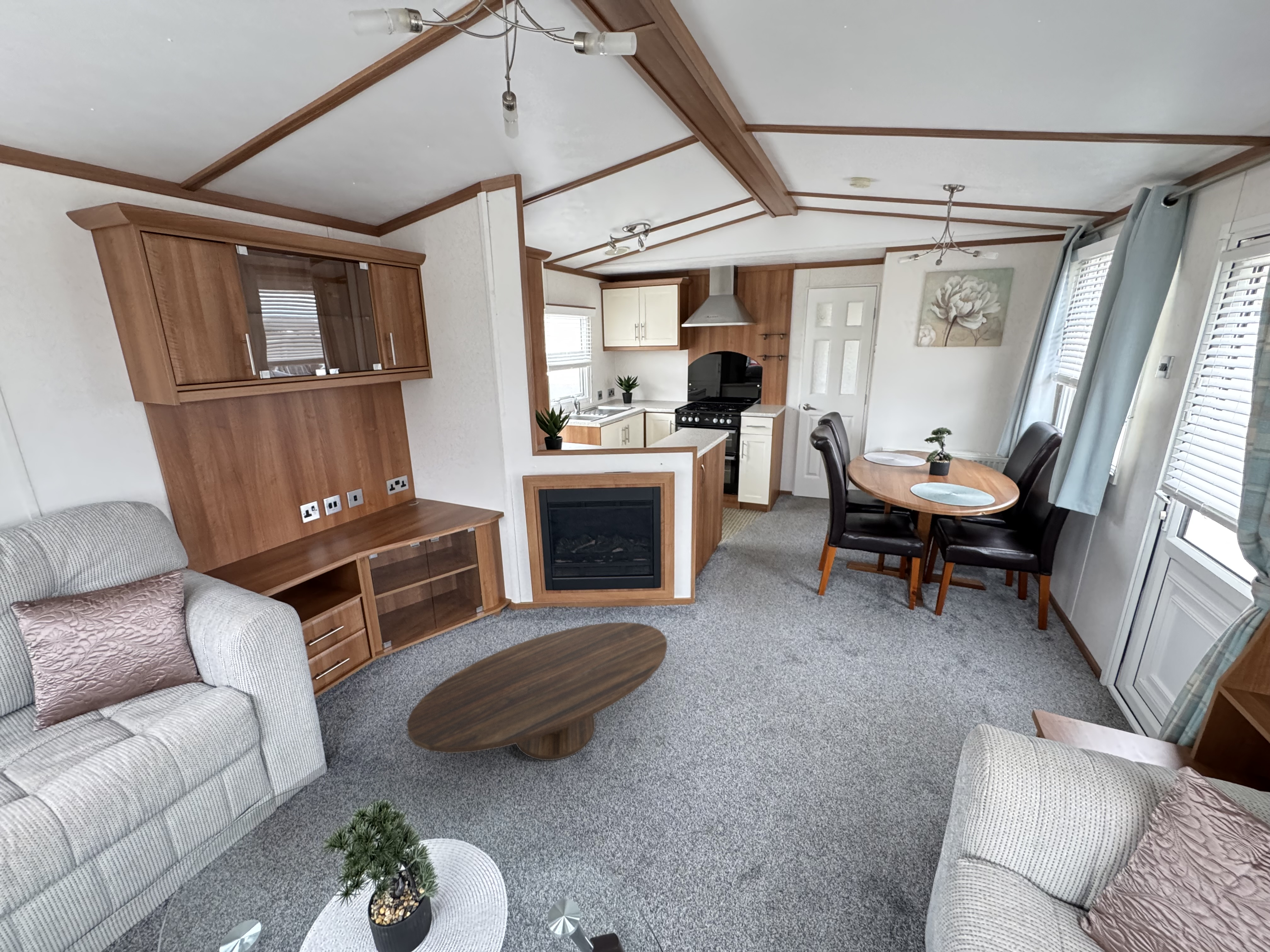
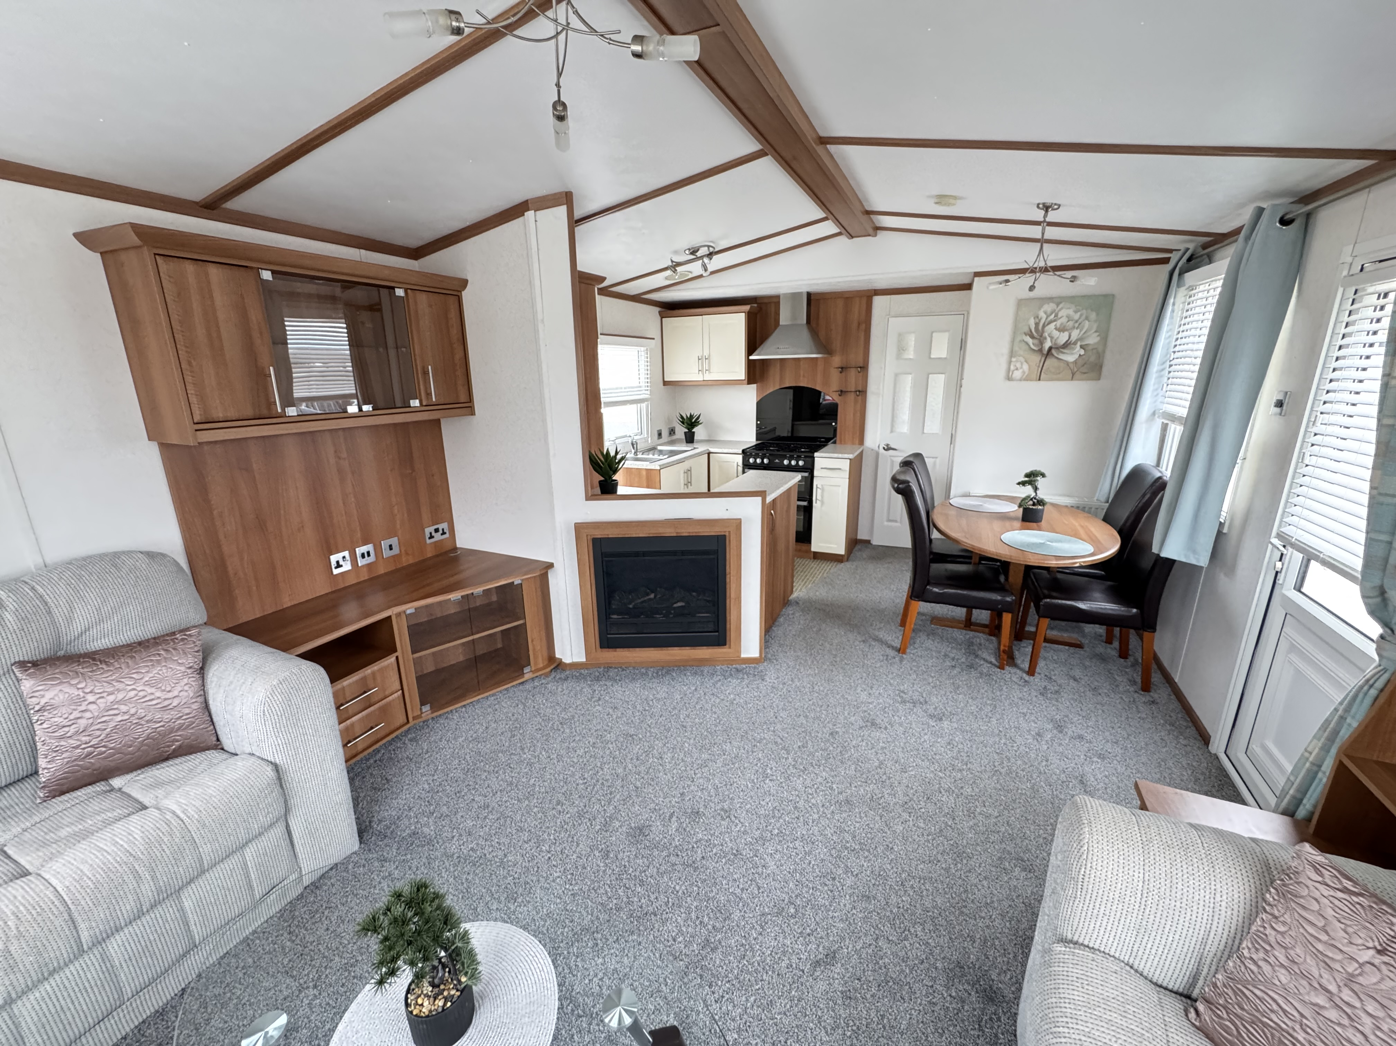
- coffee table (553, 701)
